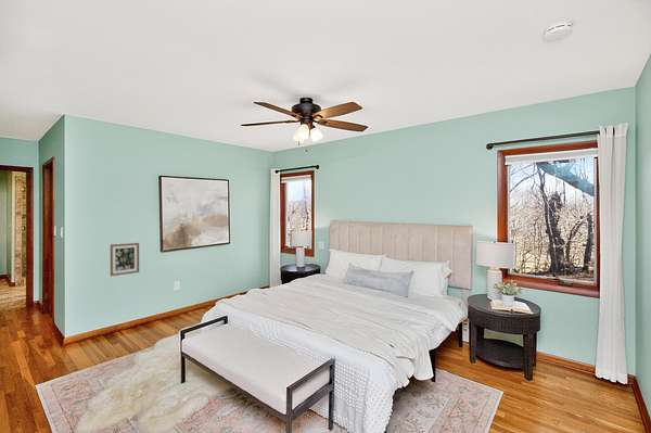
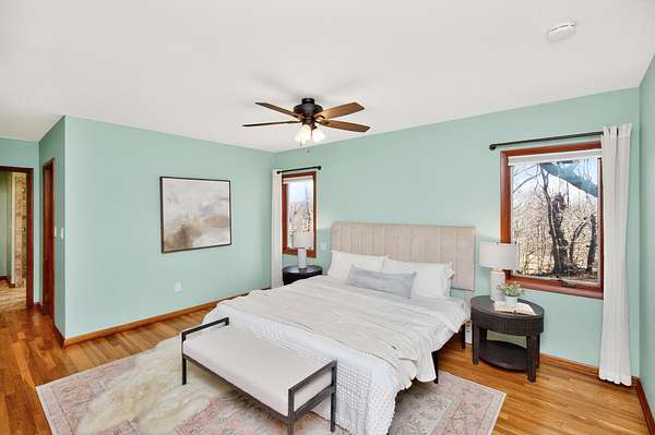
- wall art (125, 258)
